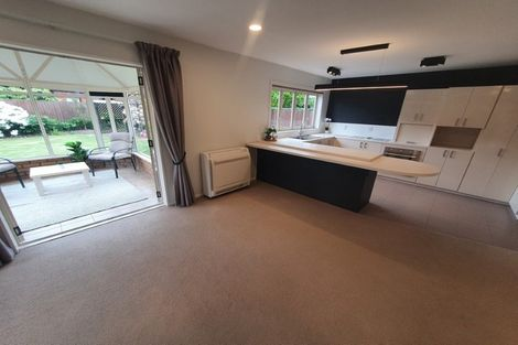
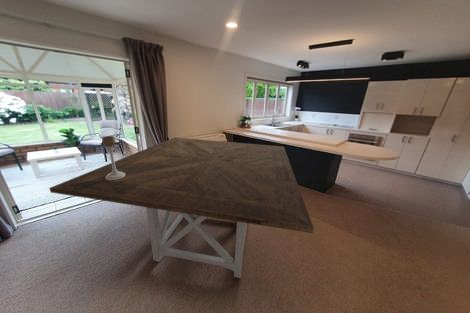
+ dining table (209, 200)
+ candle holder (111, 157)
